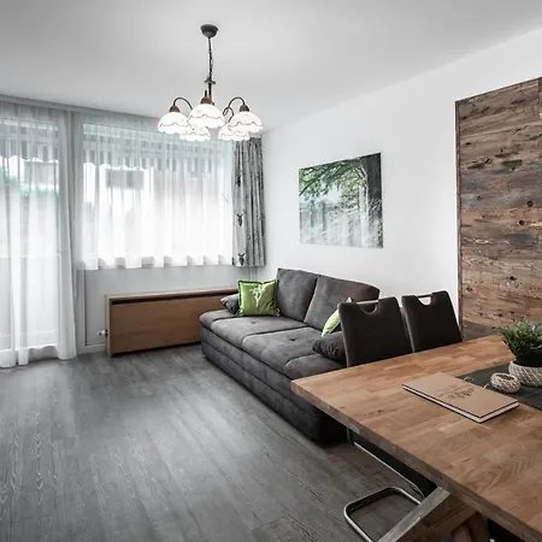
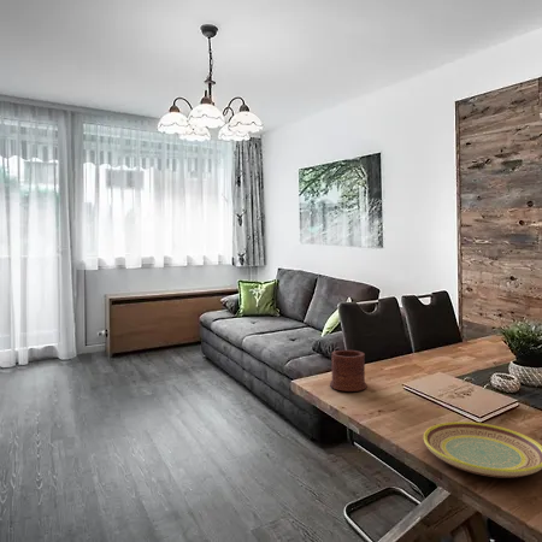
+ plate (482, 449)
+ mug (348, 369)
